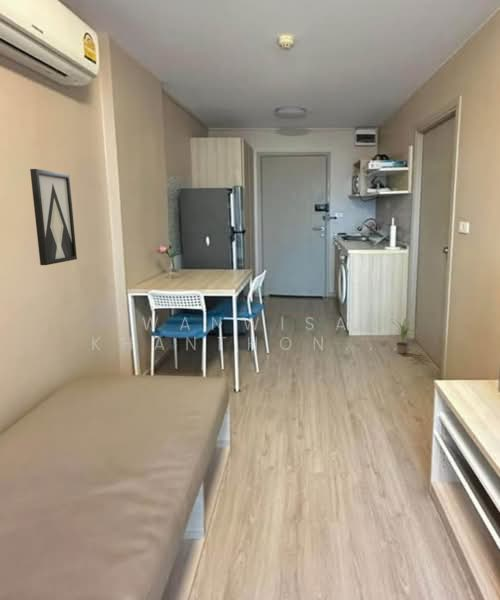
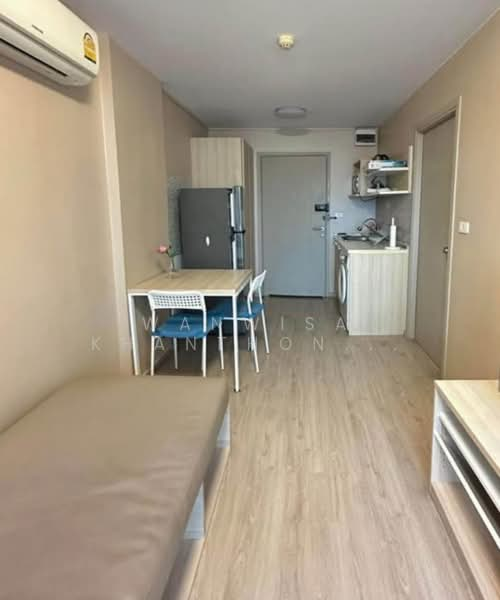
- wall art (55, 217)
- potted plant (401, 334)
